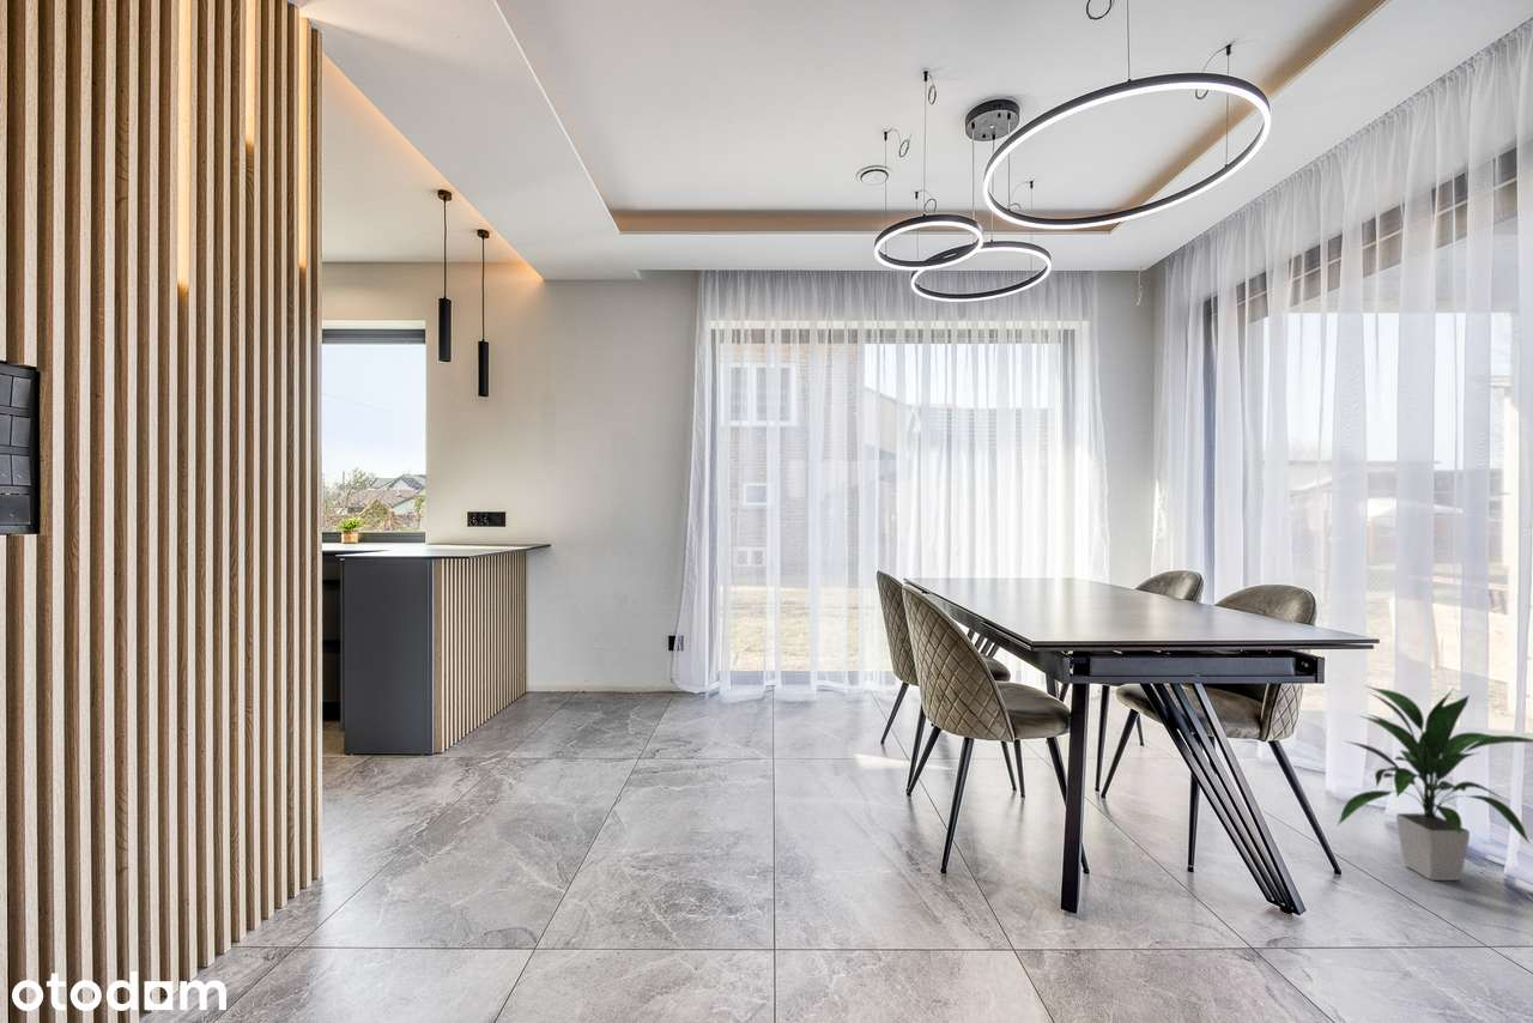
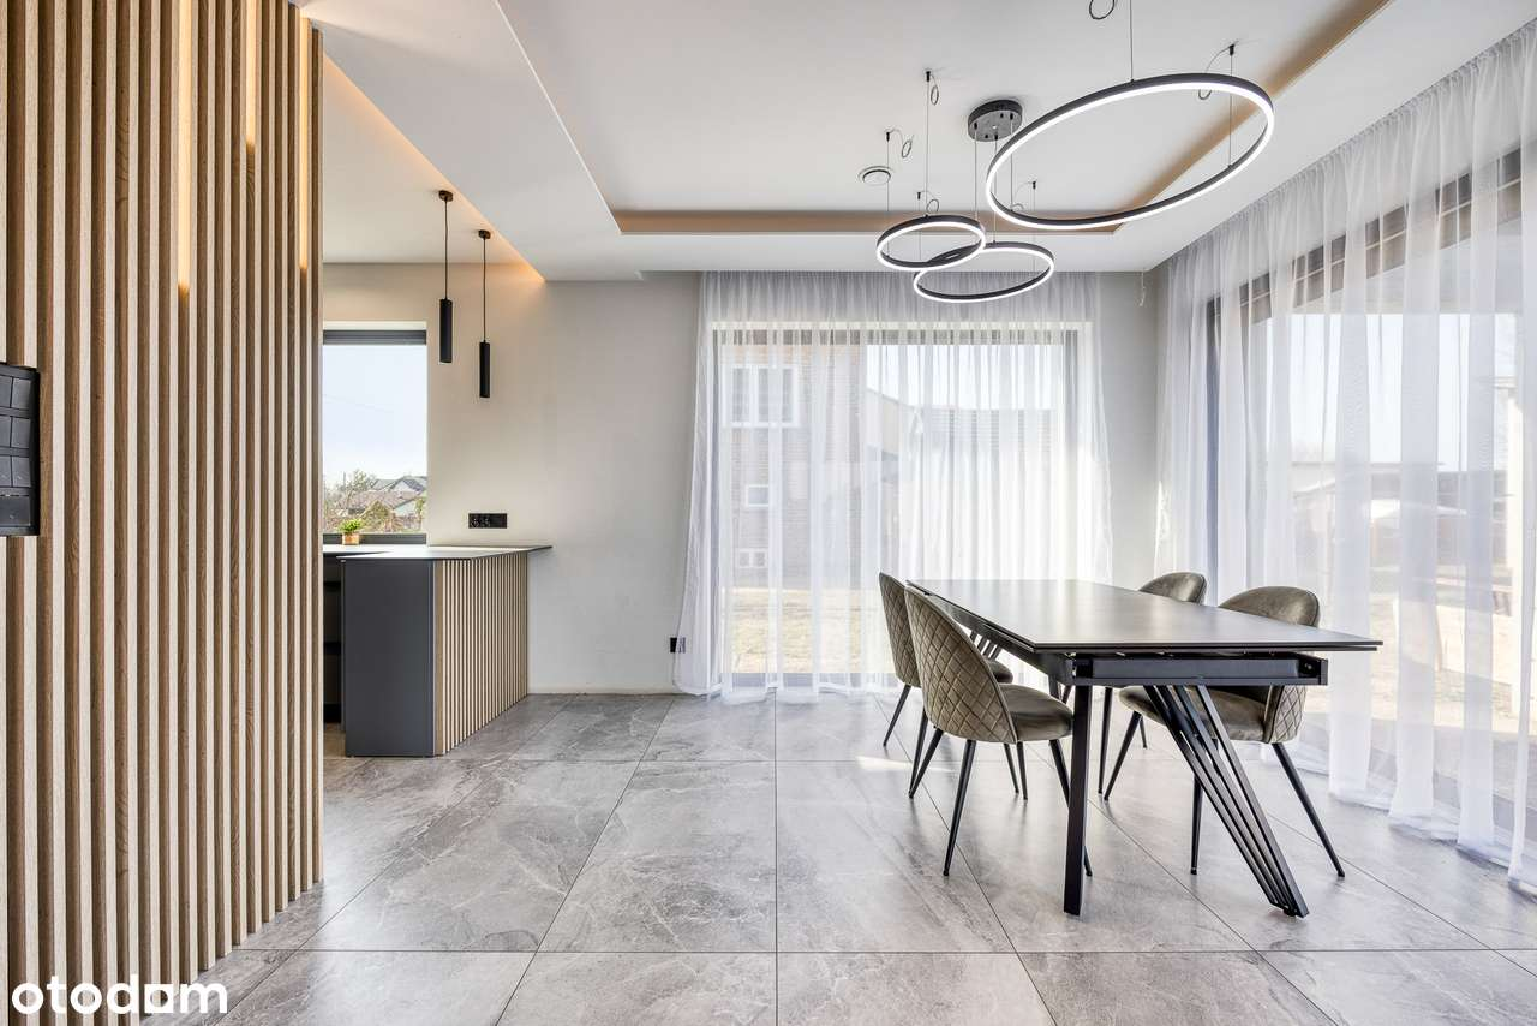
- indoor plant (1422, 775)
